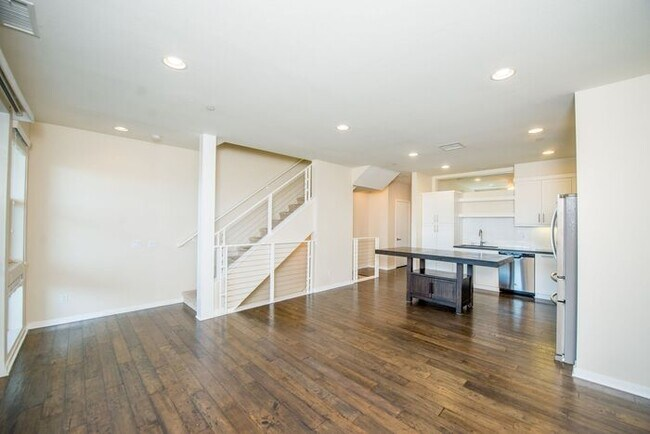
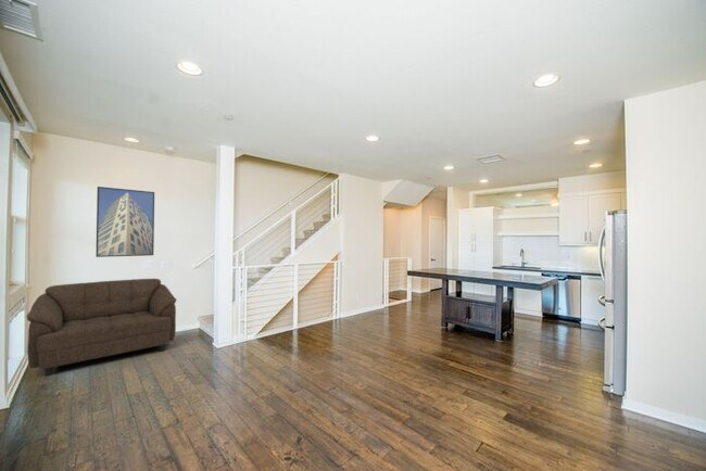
+ sofa (109, 318)
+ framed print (126, 222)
